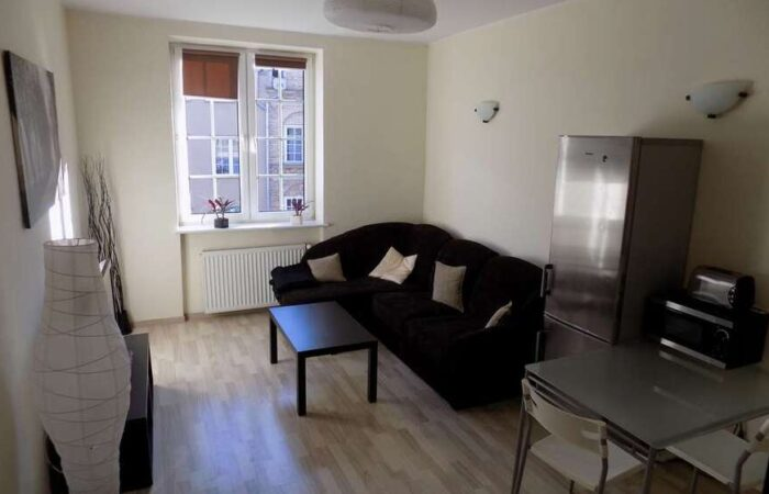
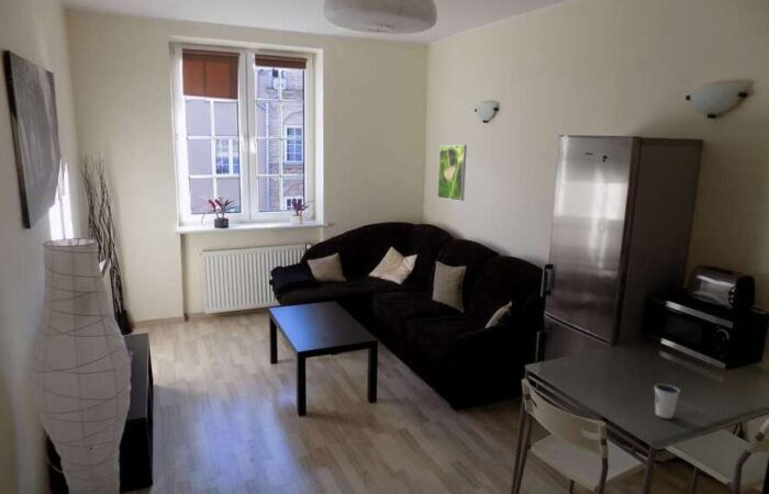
+ dixie cup (665, 402)
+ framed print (450, 172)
